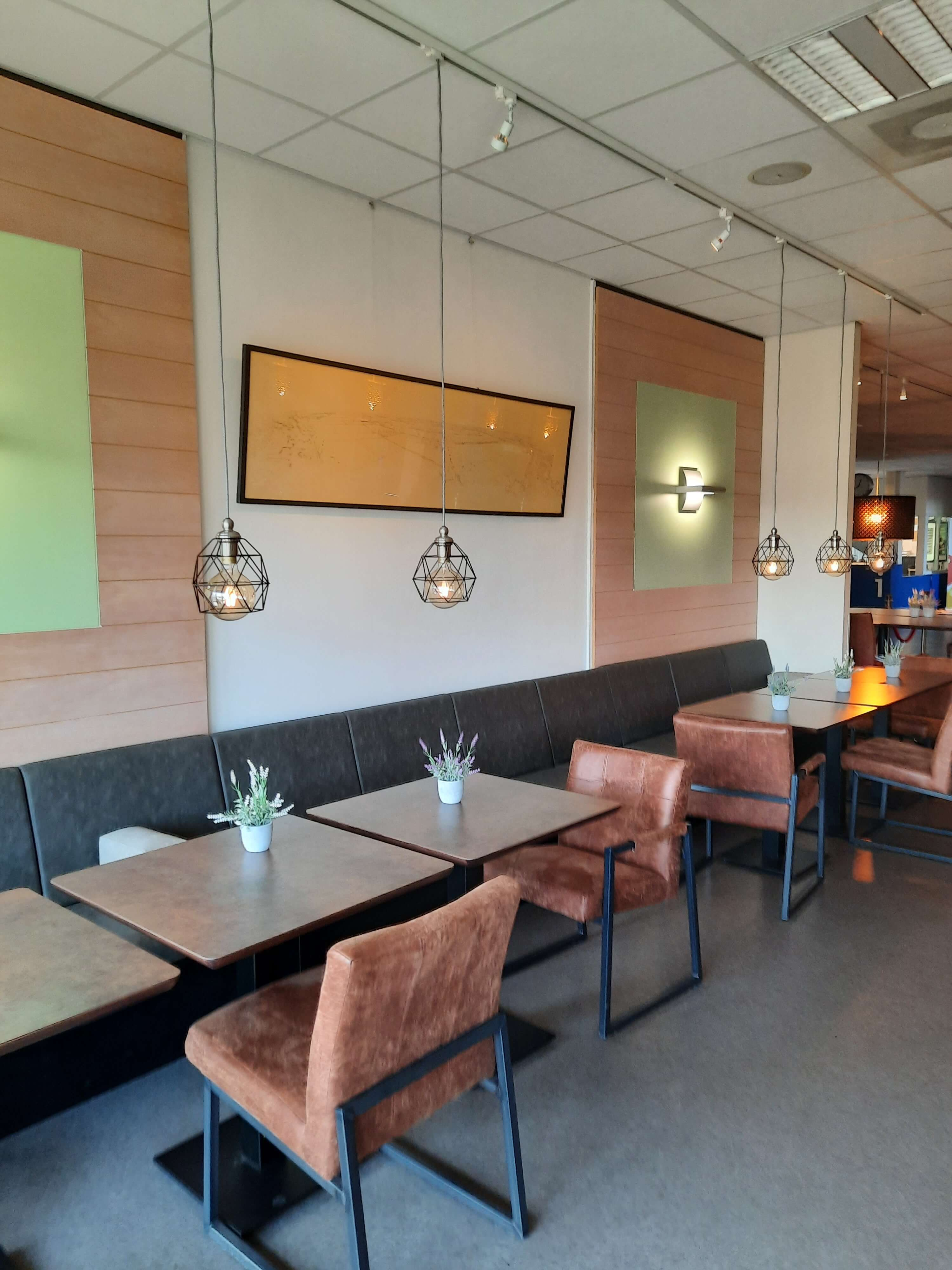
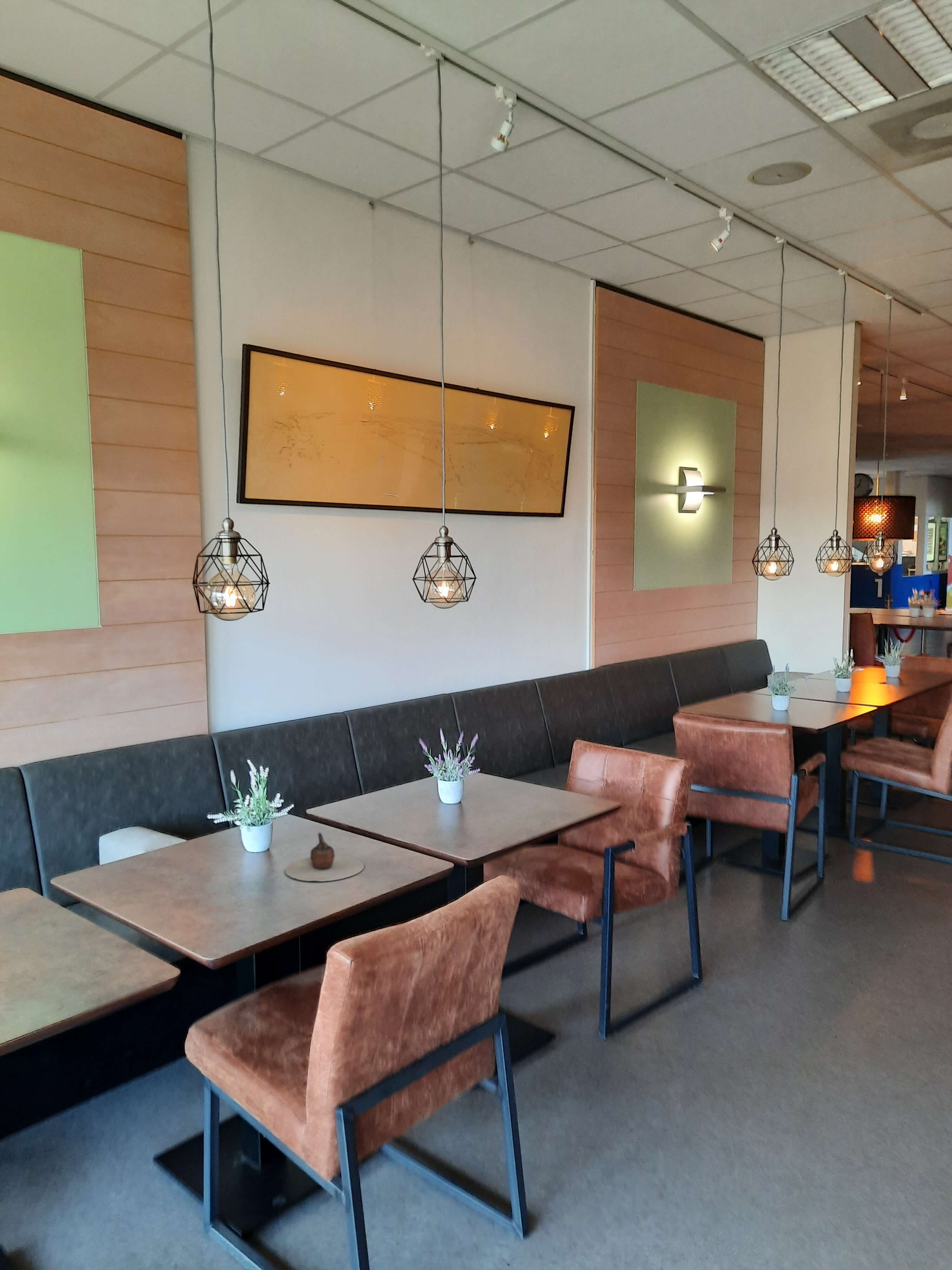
+ teapot (325, 851)
